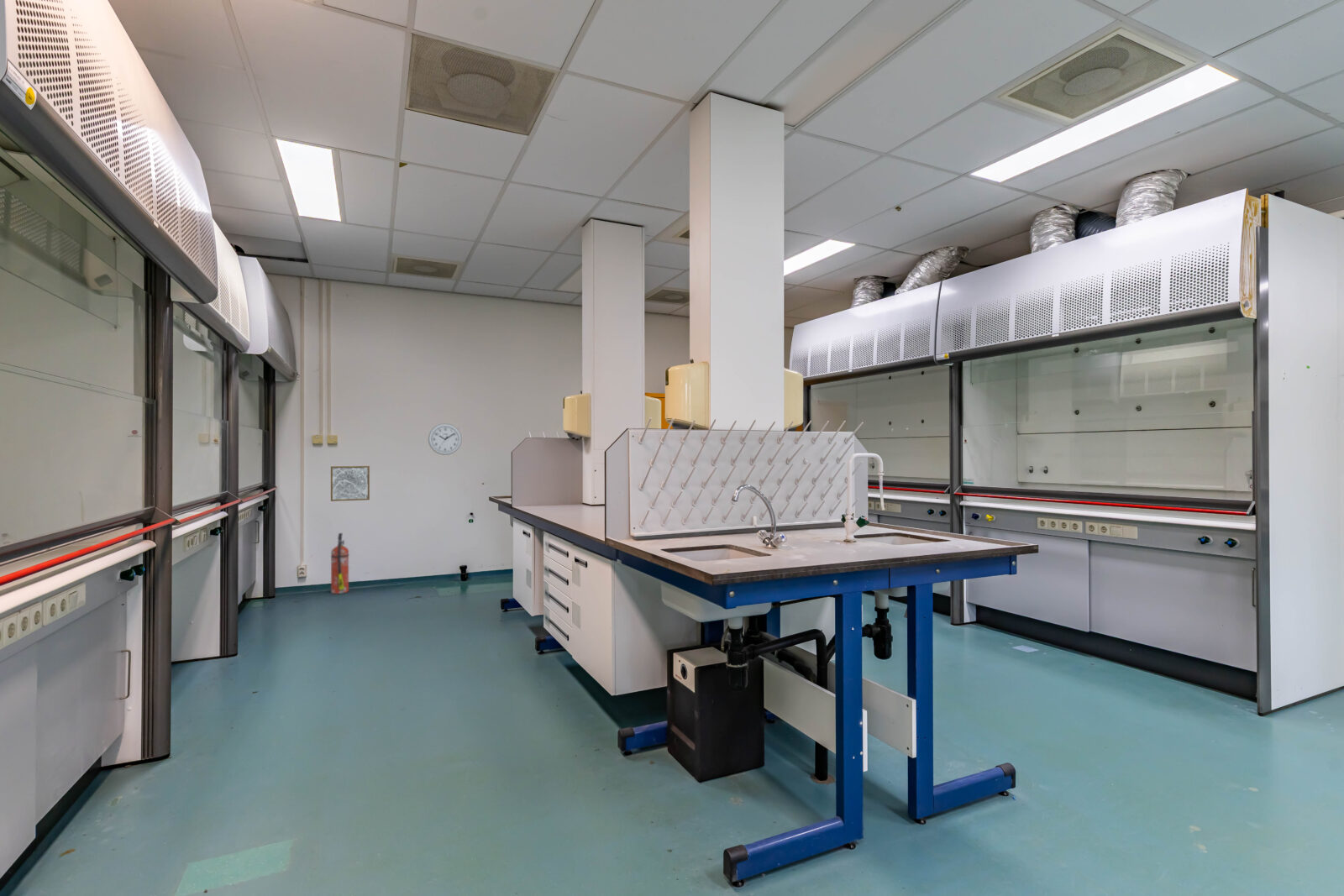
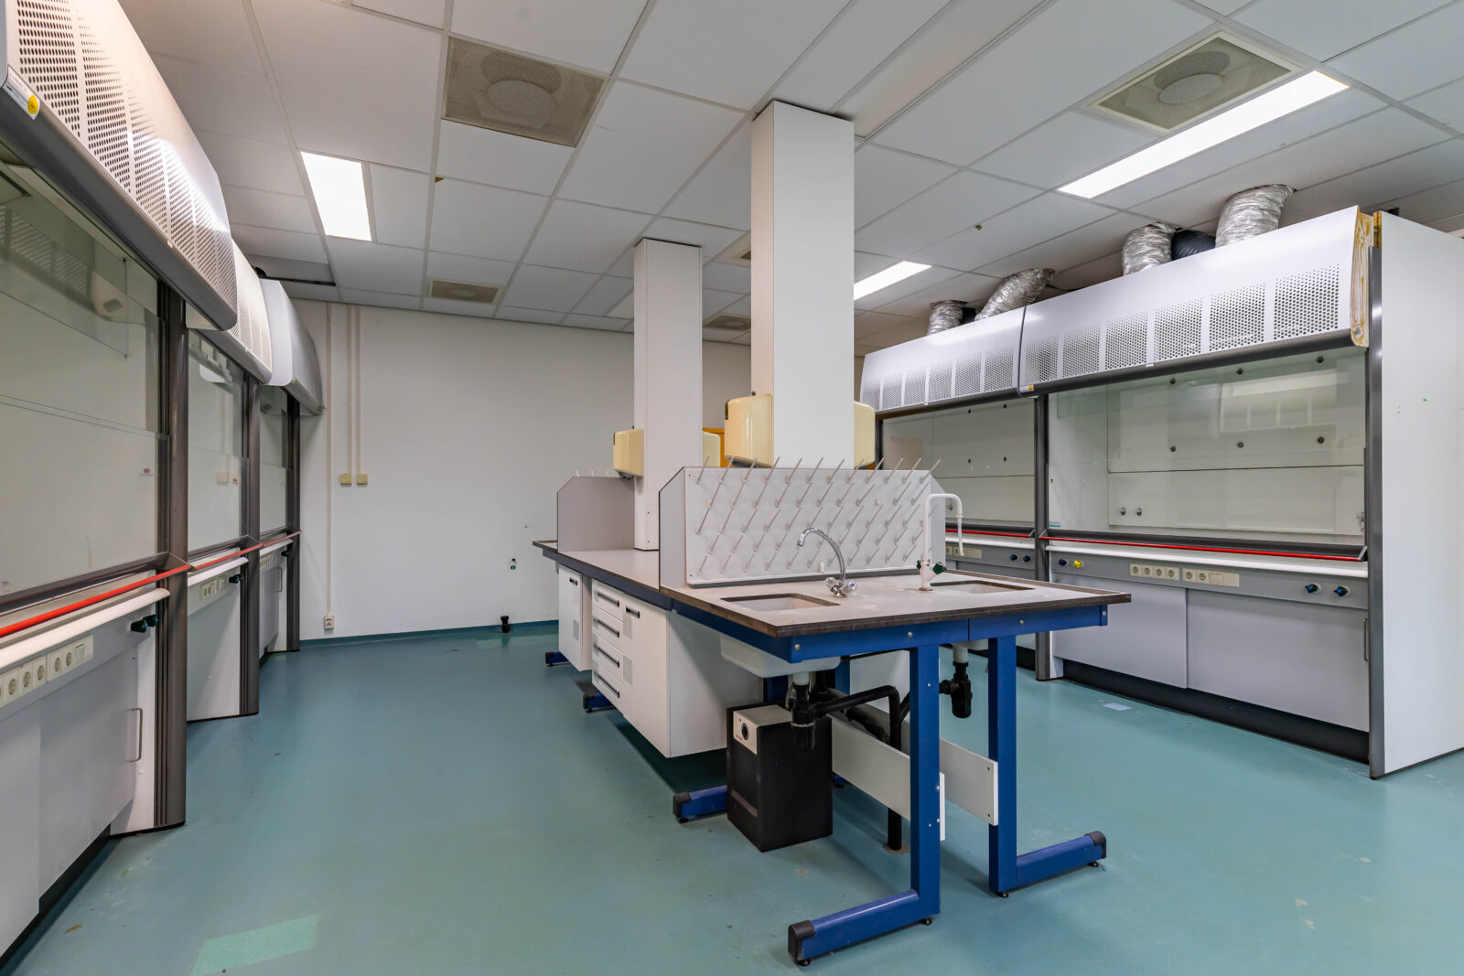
- wall art (350, 483)
- fire extinguisher (339, 563)
- wall clock (445, 439)
